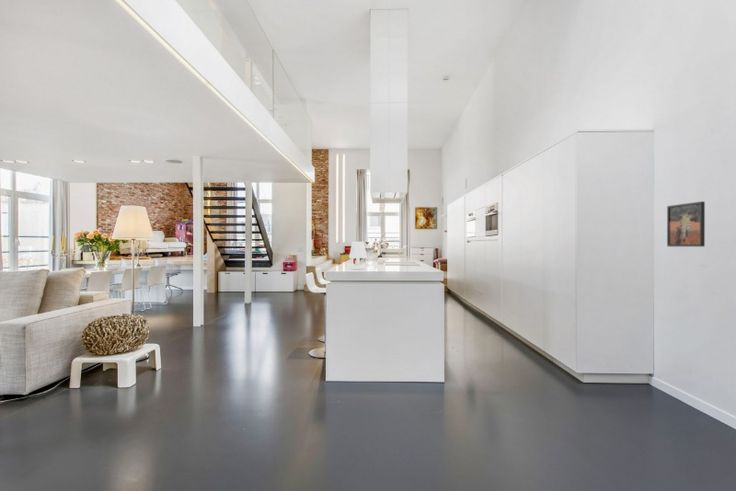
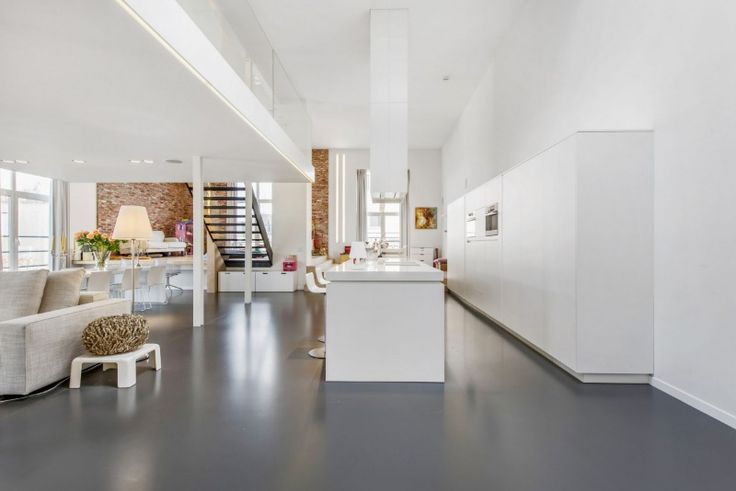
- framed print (684, 225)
